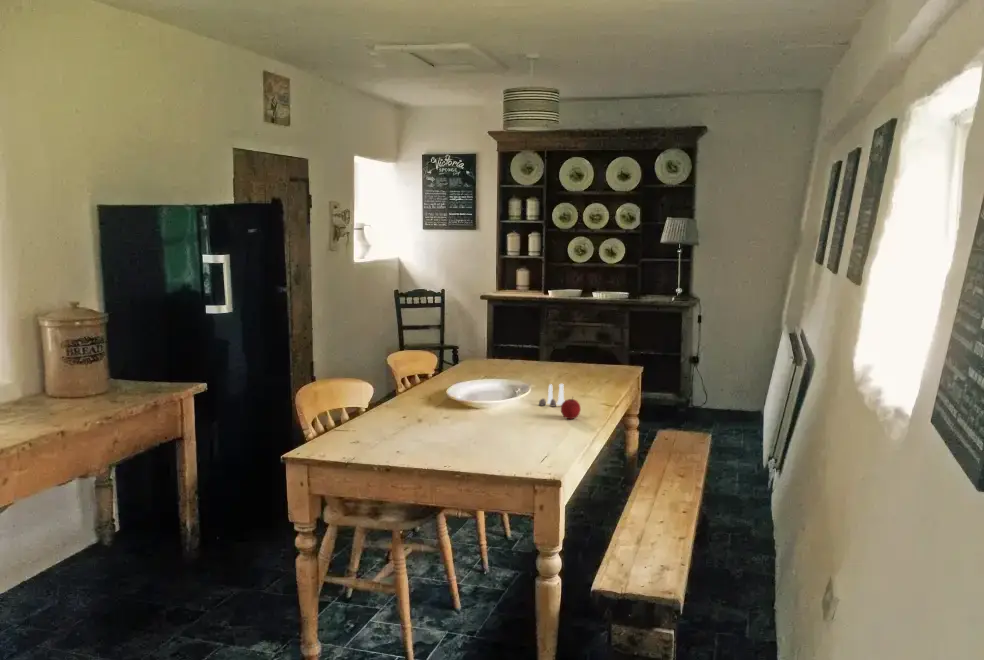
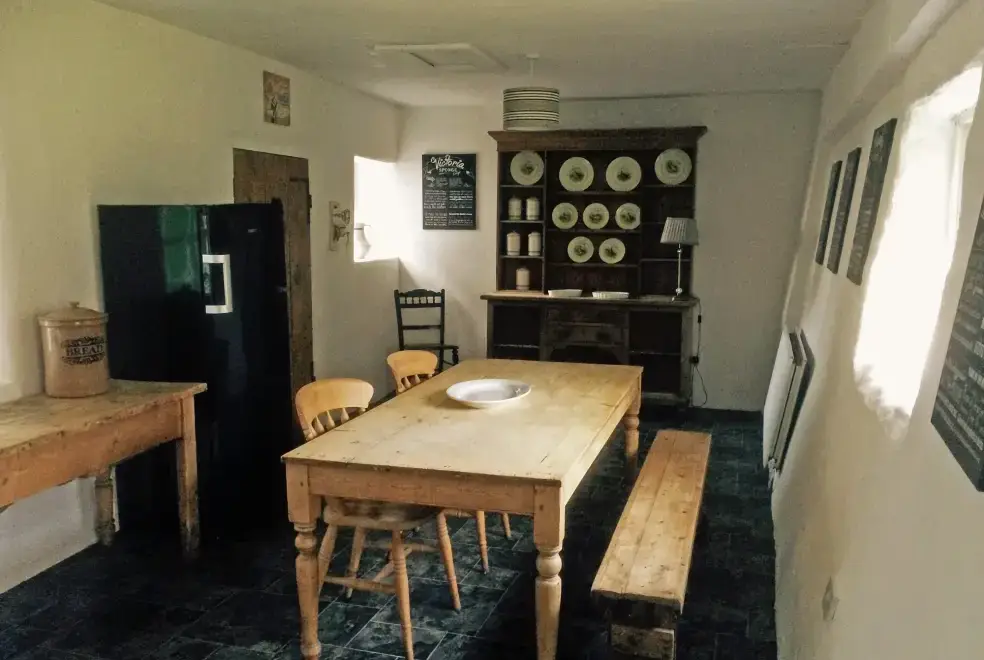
- salt and pepper shaker set (552, 394)
- apple (570, 407)
